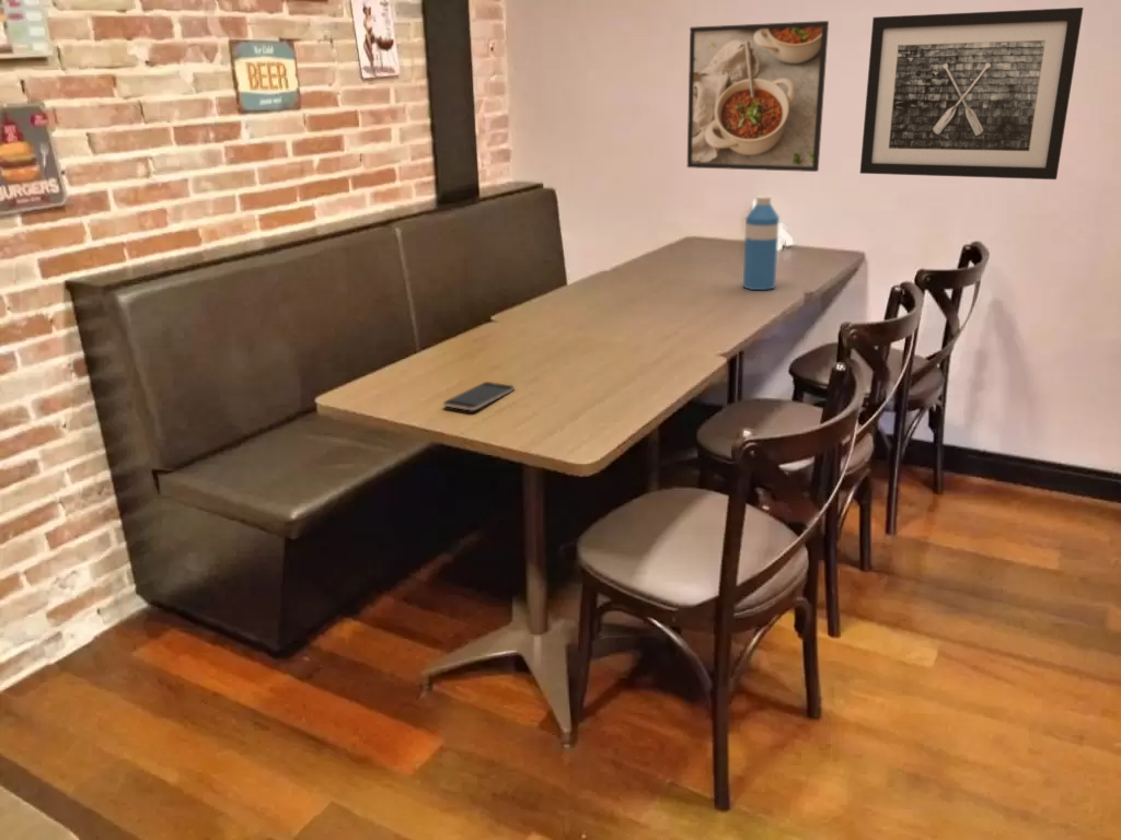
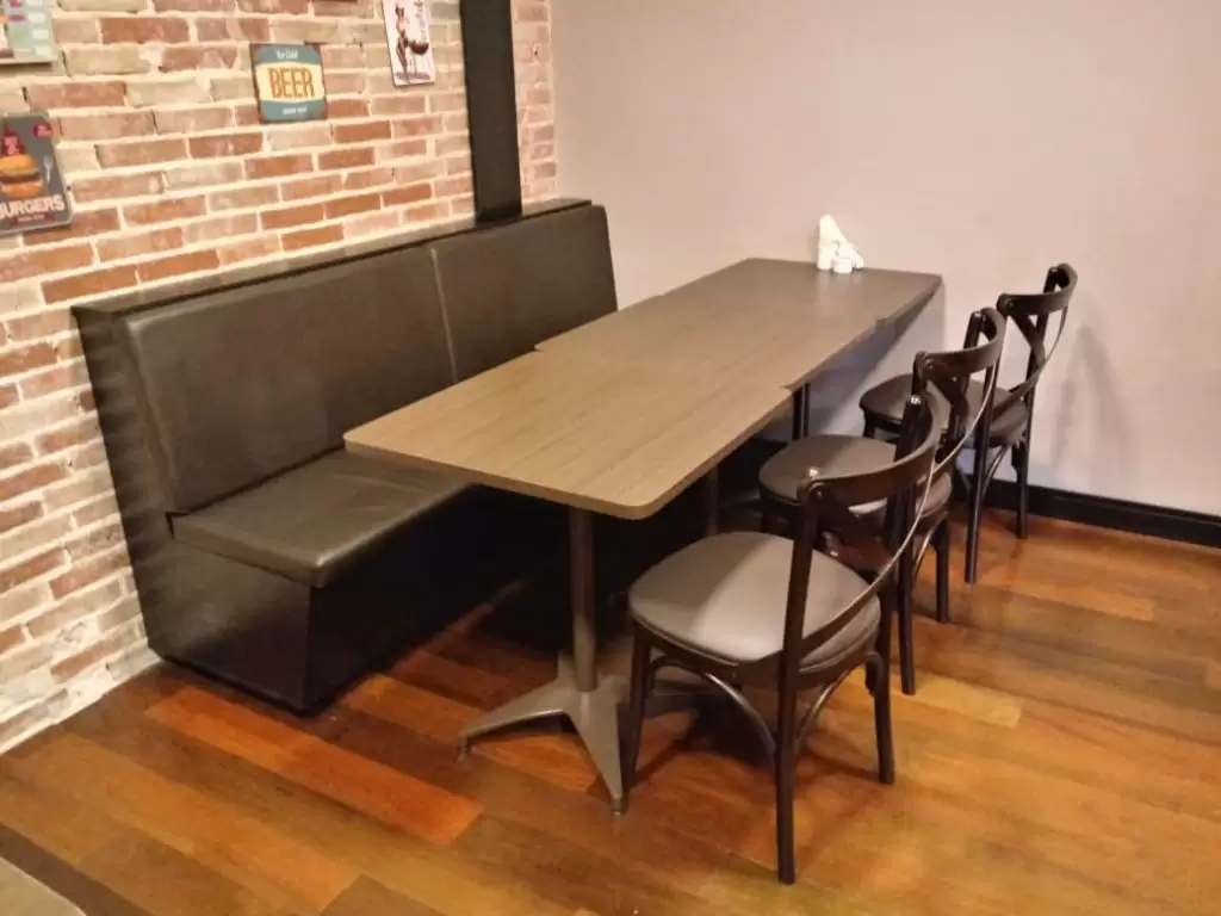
- water bottle (761, 242)
- smartphone (479, 395)
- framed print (753, 98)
- wall art (963, 96)
